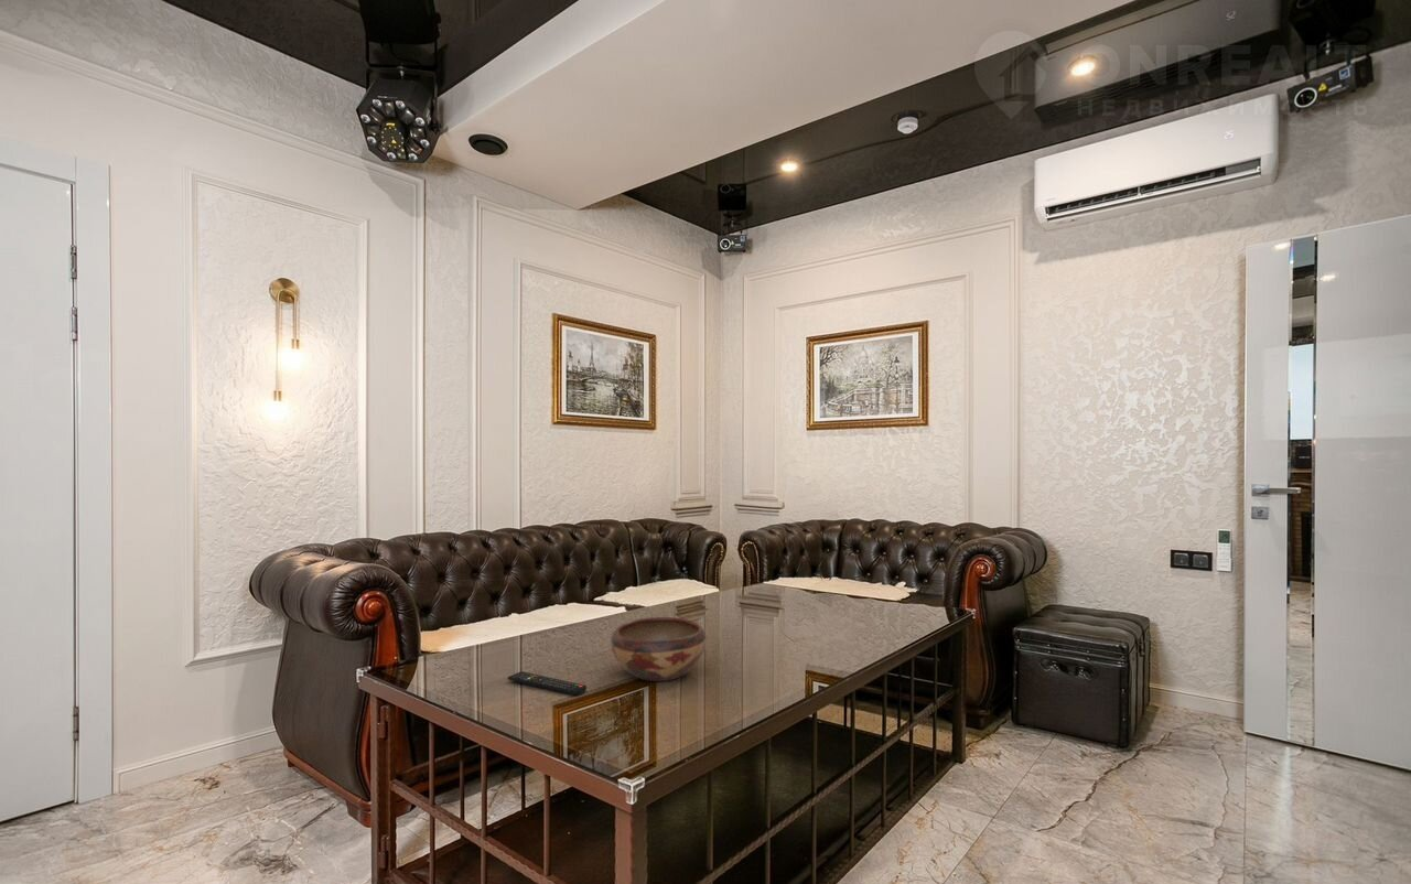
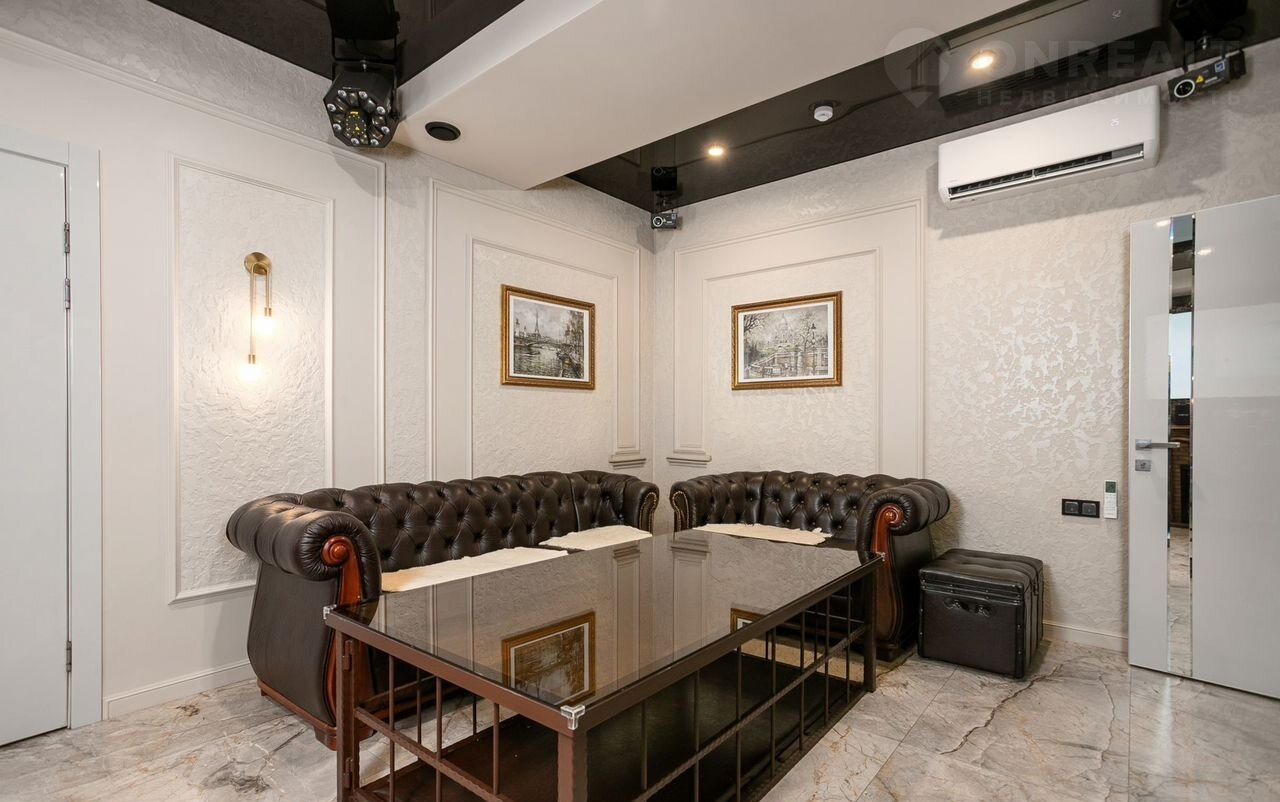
- decorative bowl (658, 650)
- remote control (547, 683)
